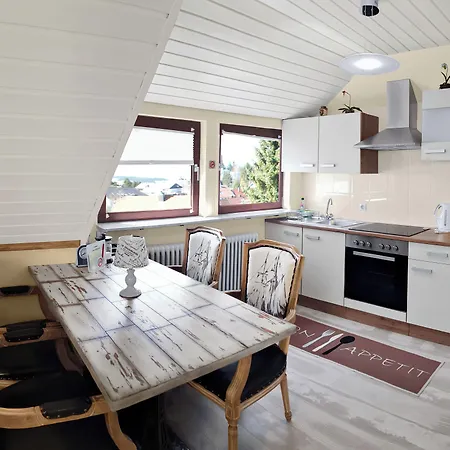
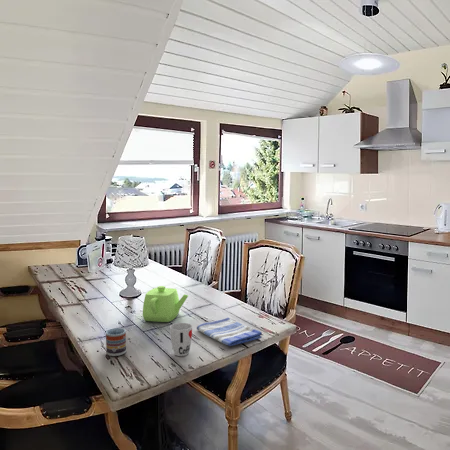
+ teapot (165, 303)
+ cup (181, 339)
+ cup (115, 340)
+ dish towel (228, 330)
